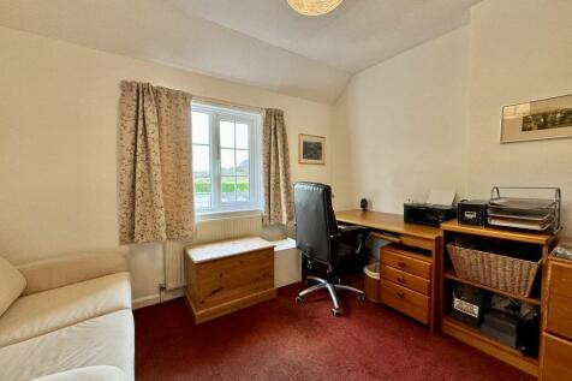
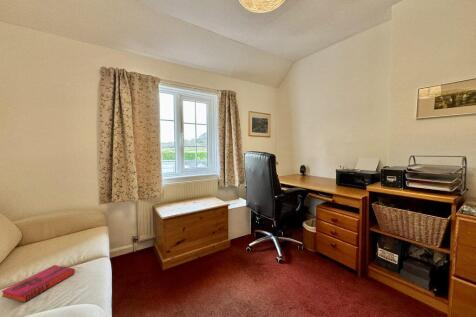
+ hardback book (41, 281)
